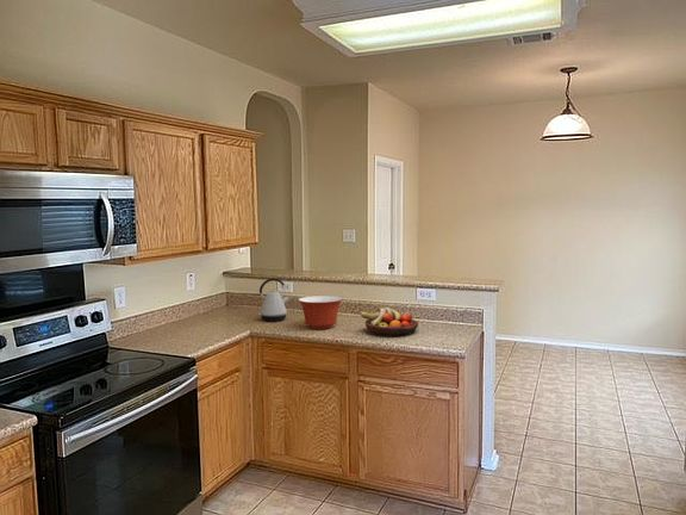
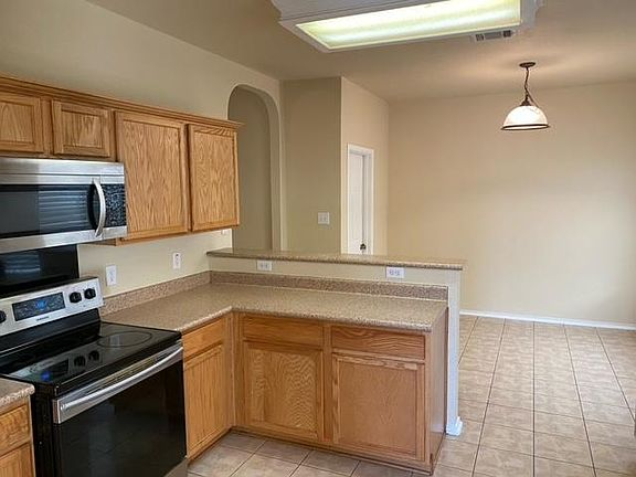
- kettle (274, 298)
- fruit bowl (391, 319)
- mixing bowl (320, 312)
